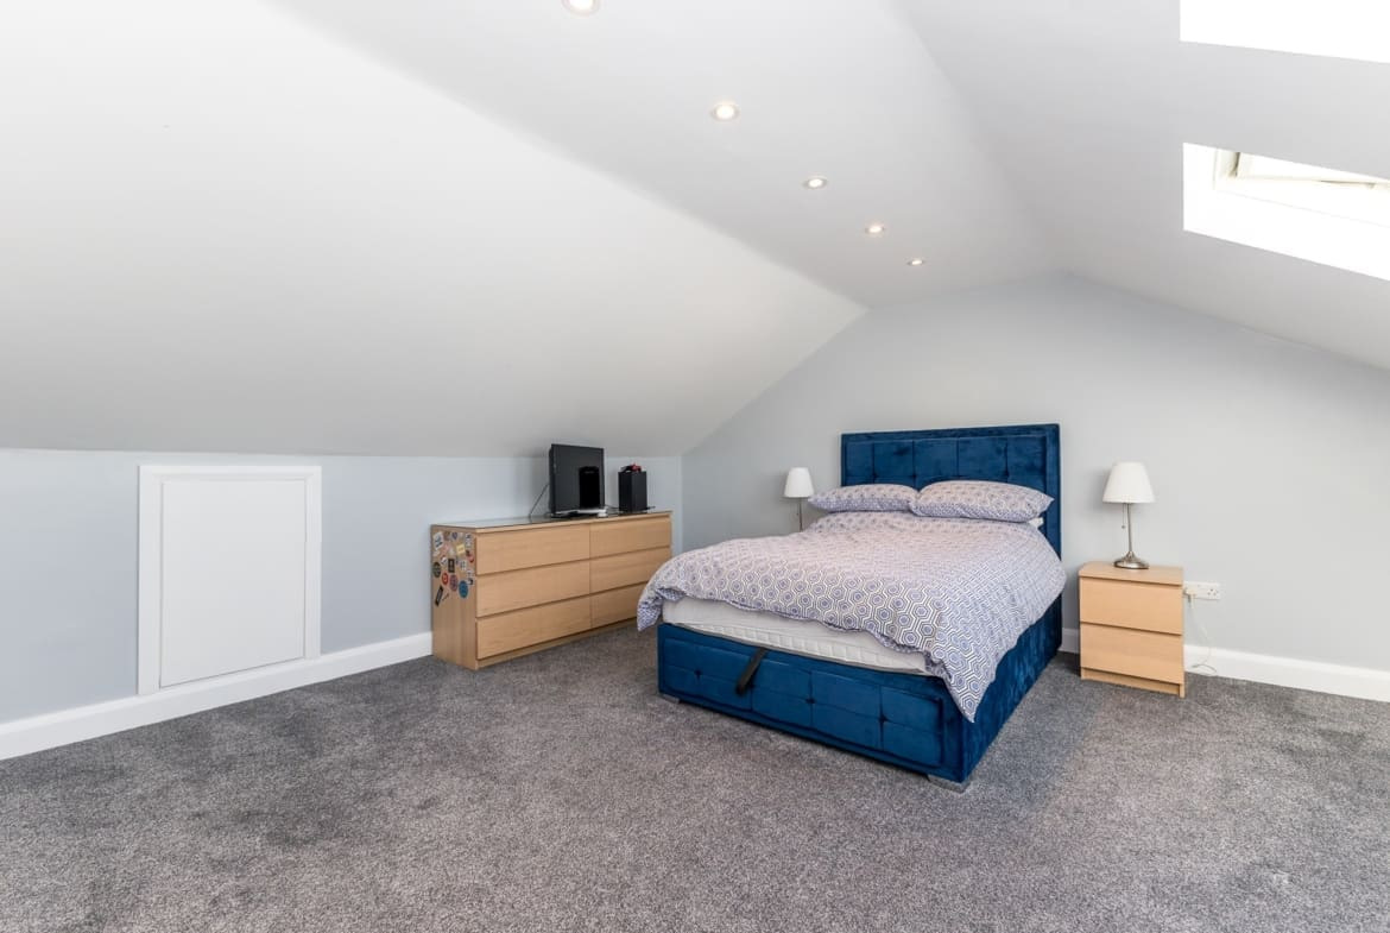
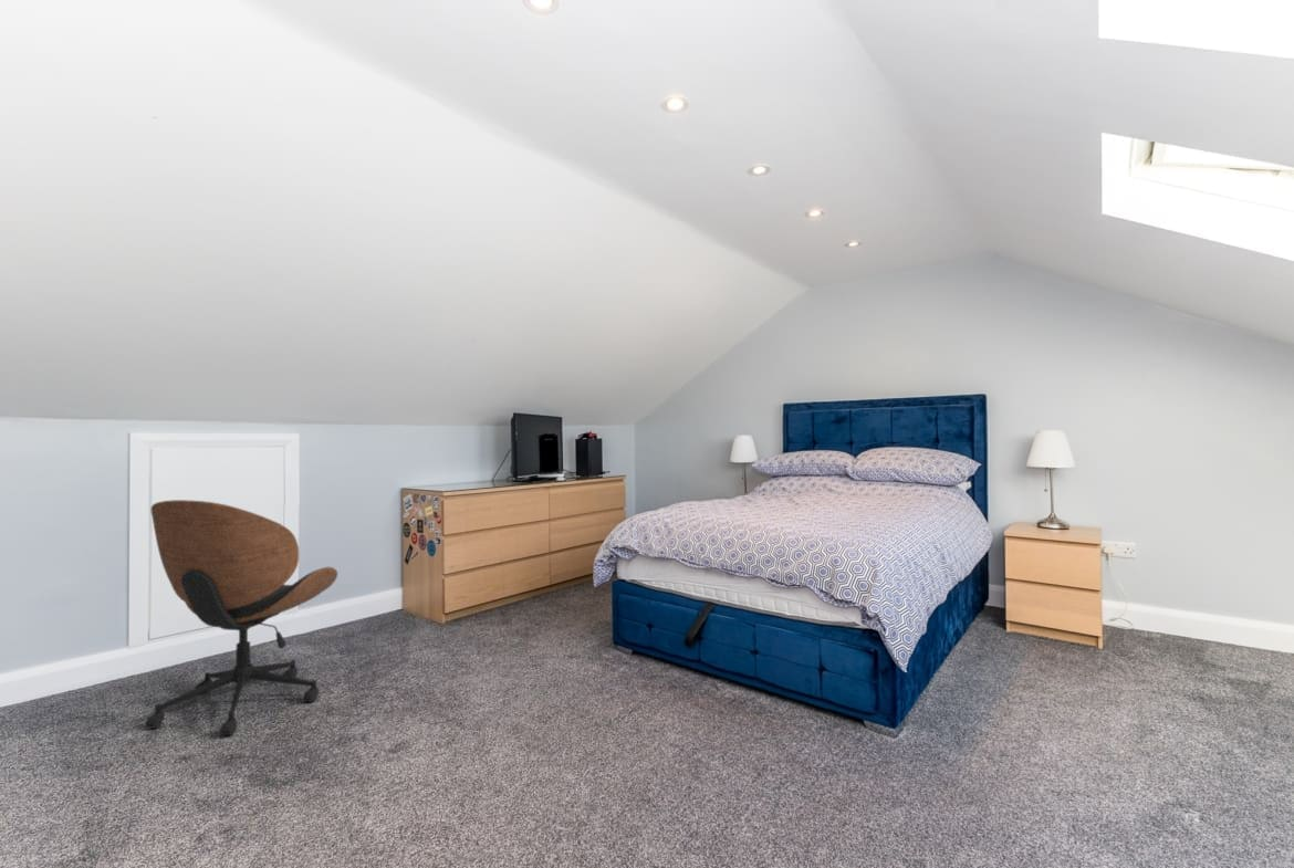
+ office chair (248, 597)
